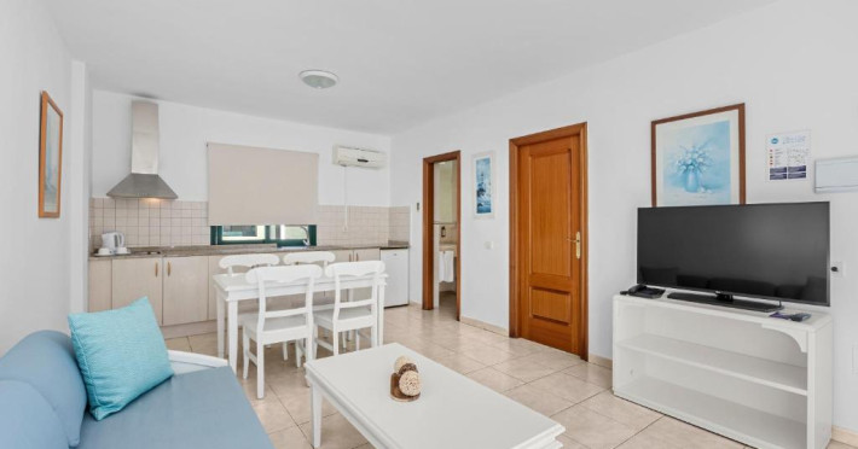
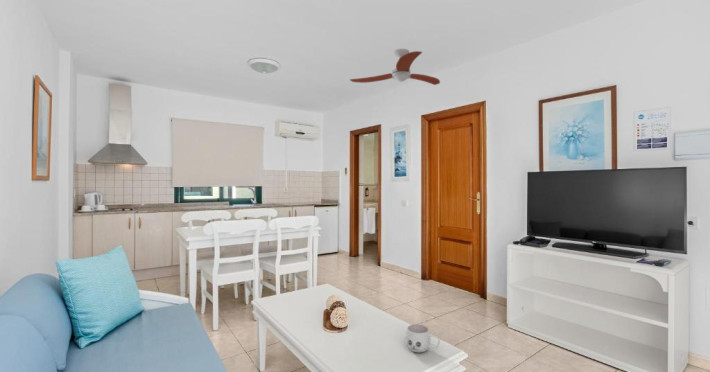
+ mug (422, 340)
+ ceiling fan (396, 64)
